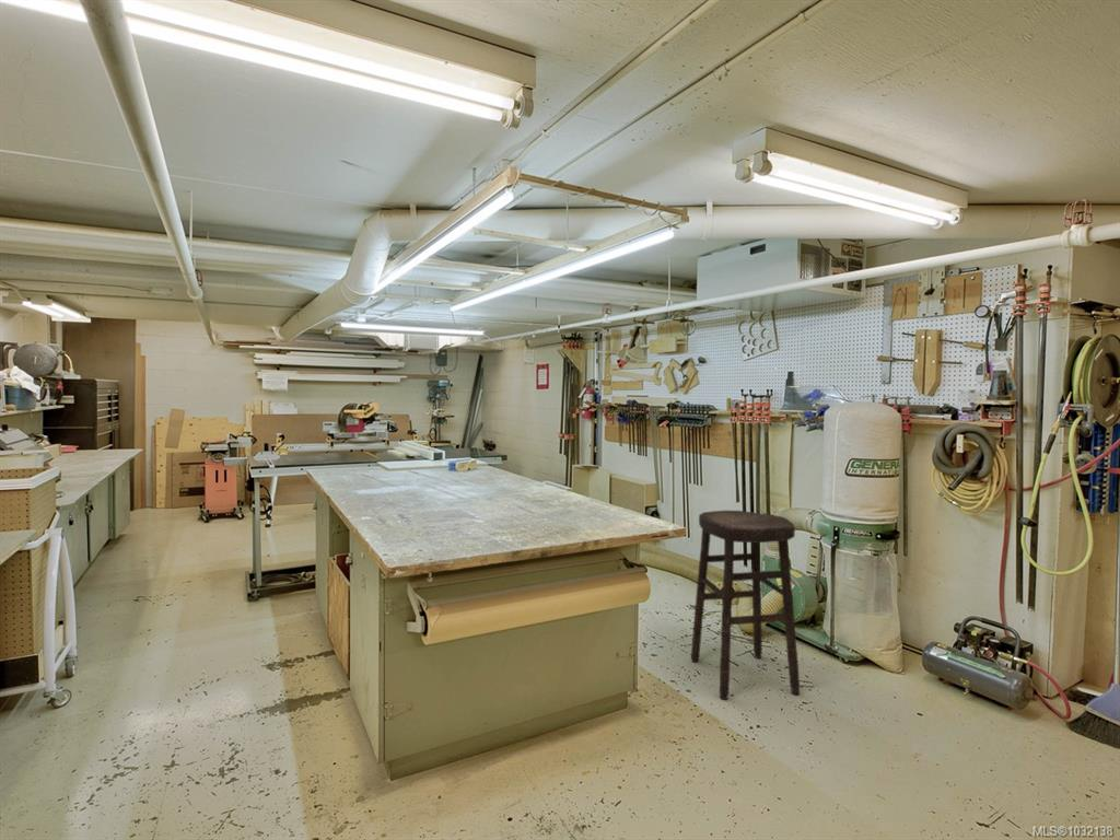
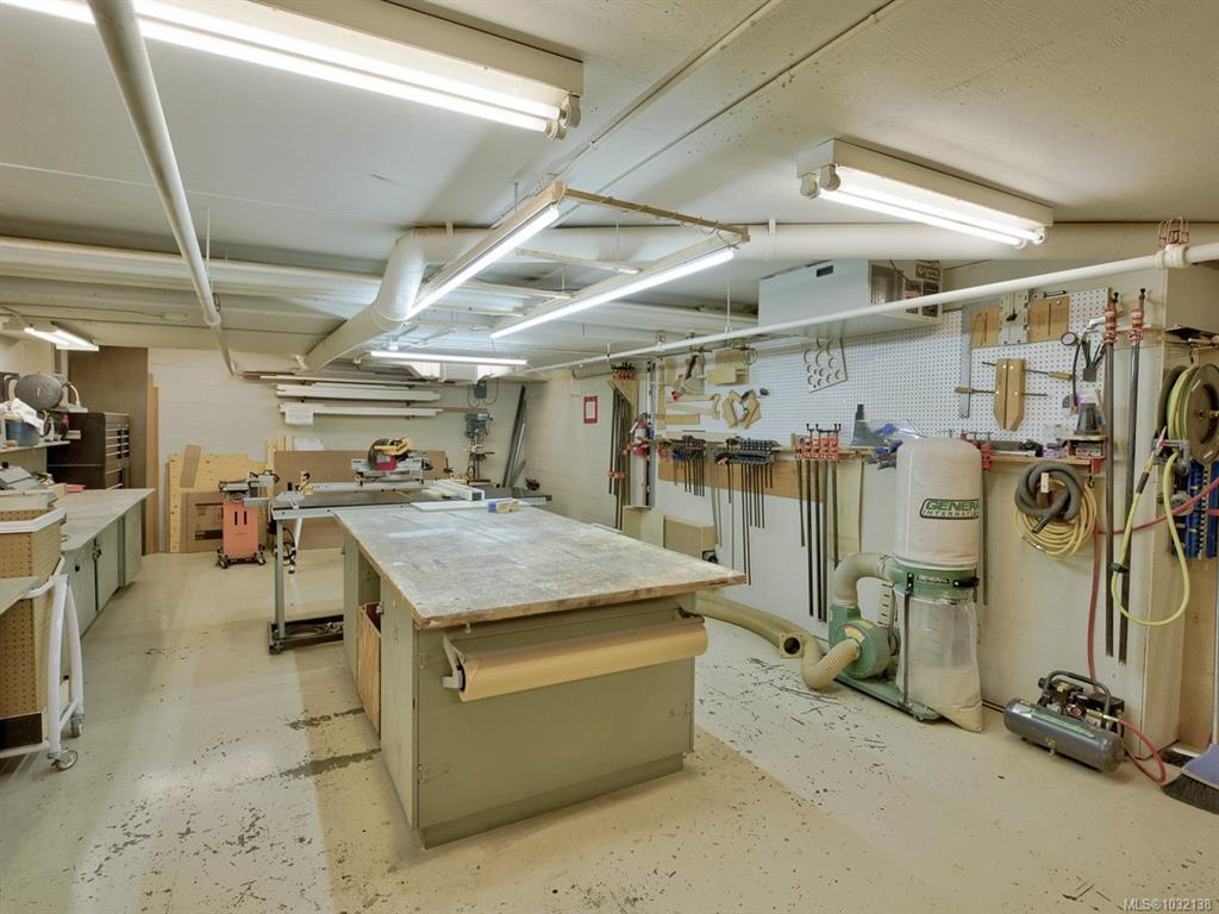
- stool (744, 596)
